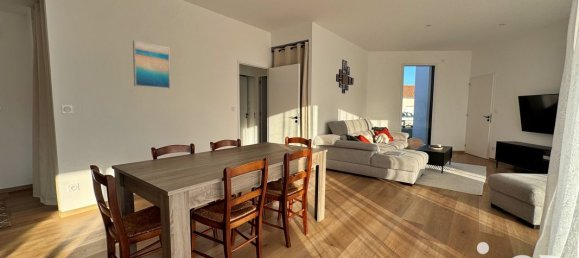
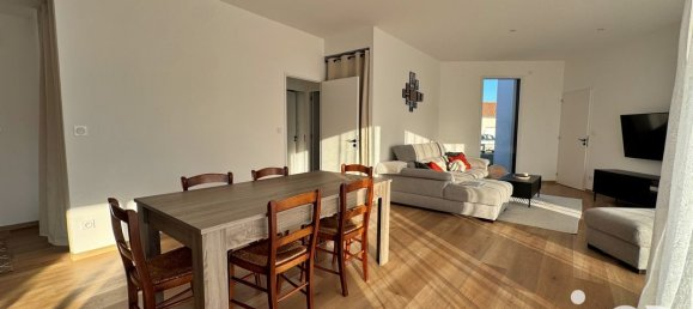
- wall art (152, 66)
